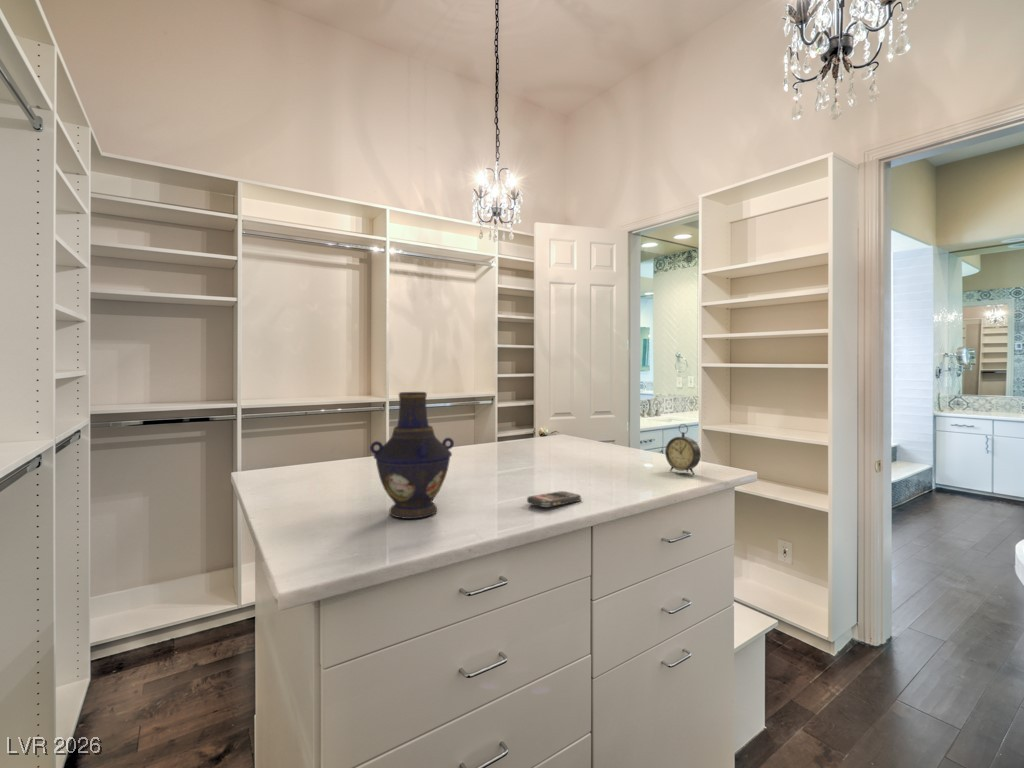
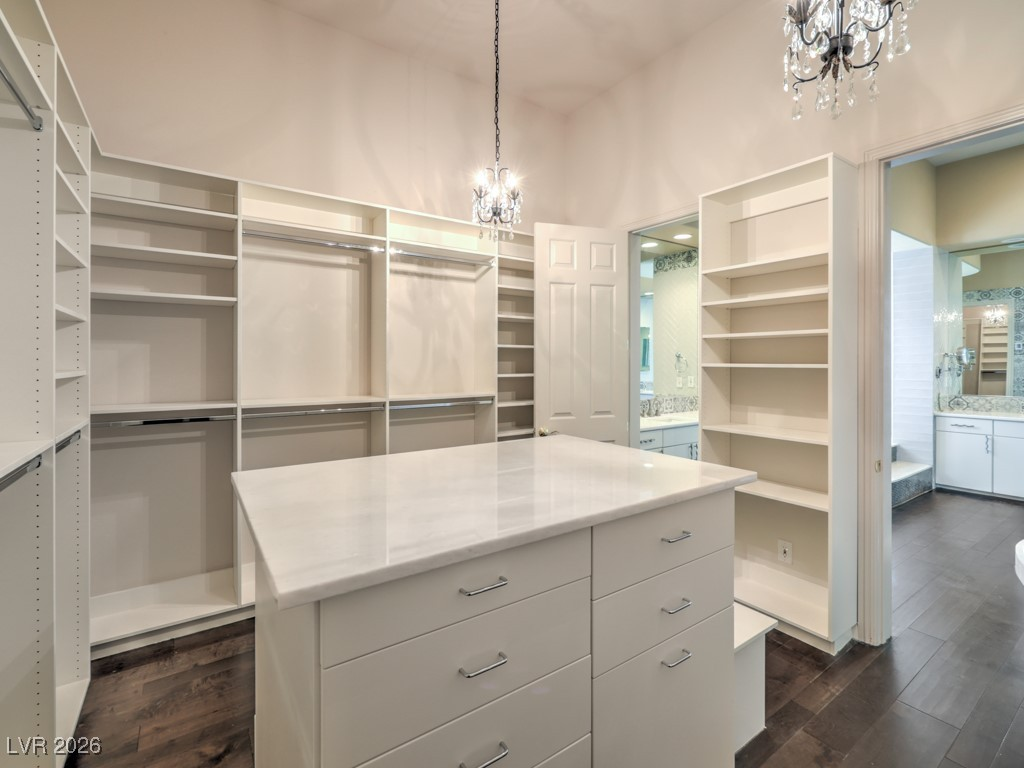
- smartphone (554, 498)
- alarm clock (683, 448)
- vase (413, 452)
